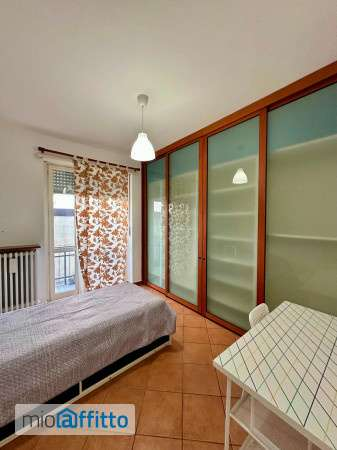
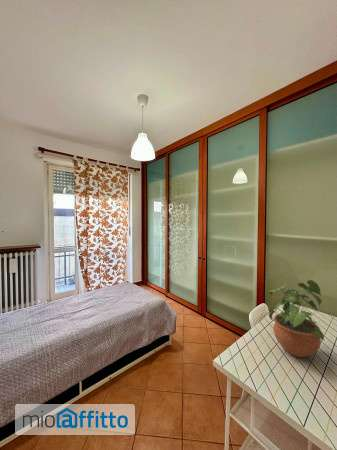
+ potted plant (300, 313)
